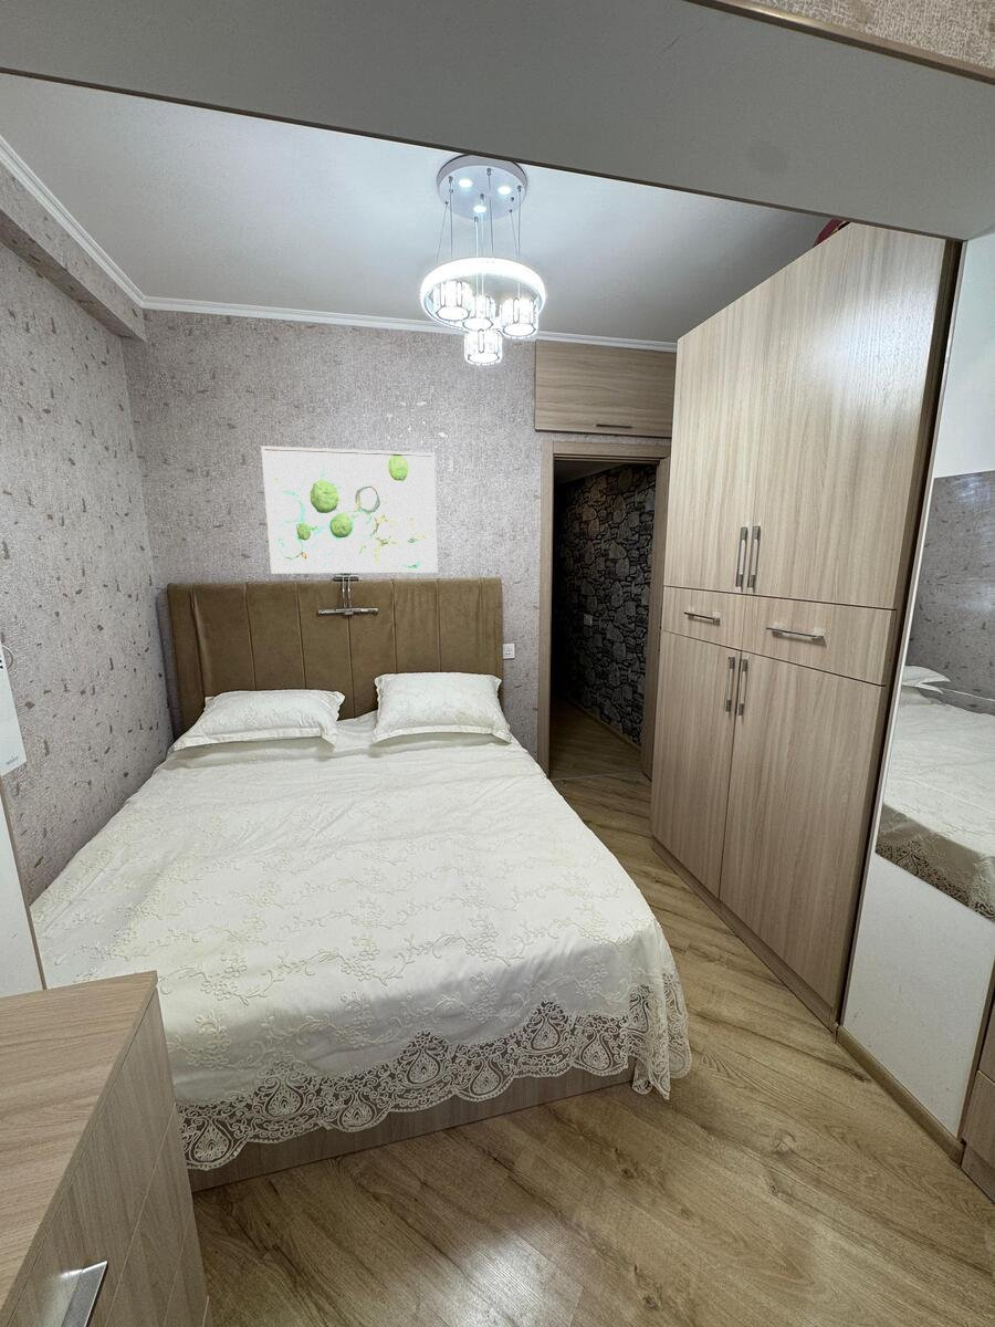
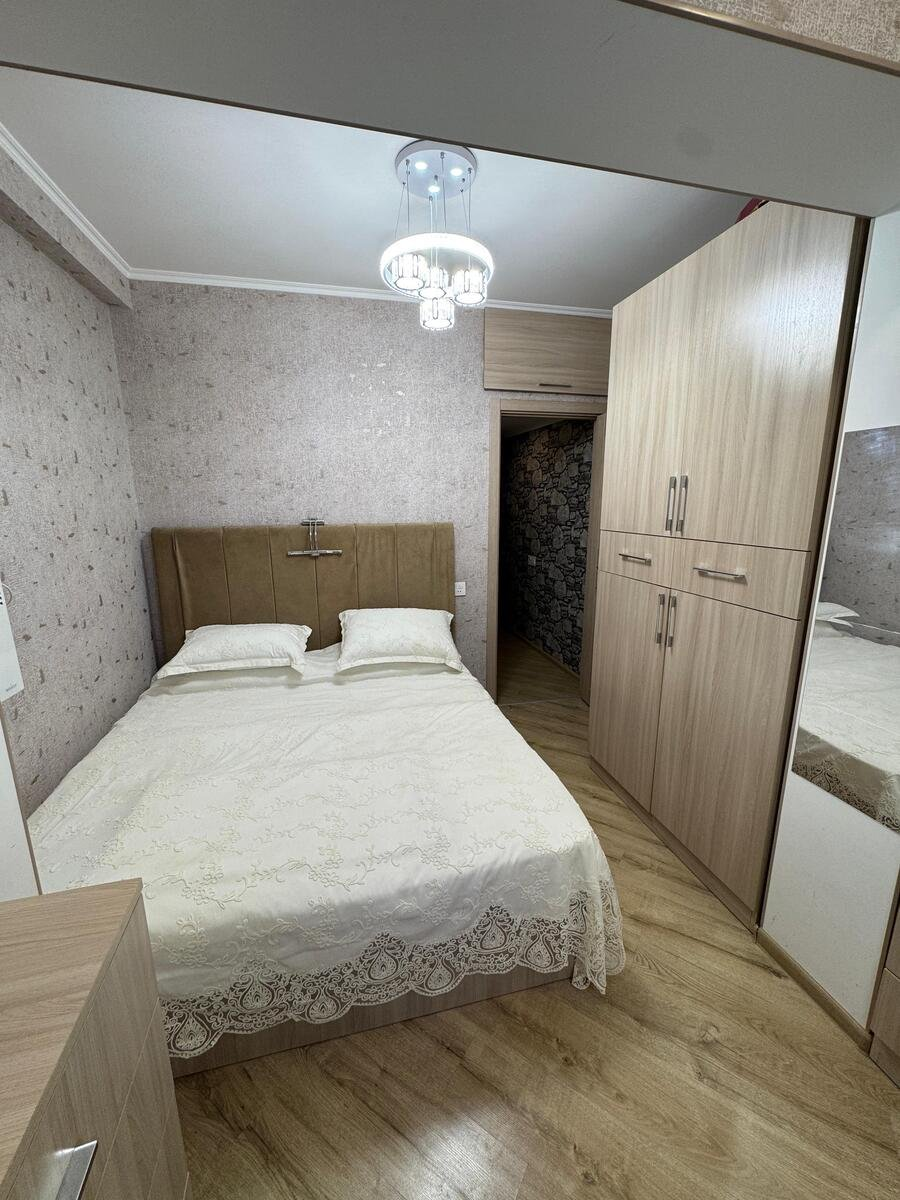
- wall art (354, 512)
